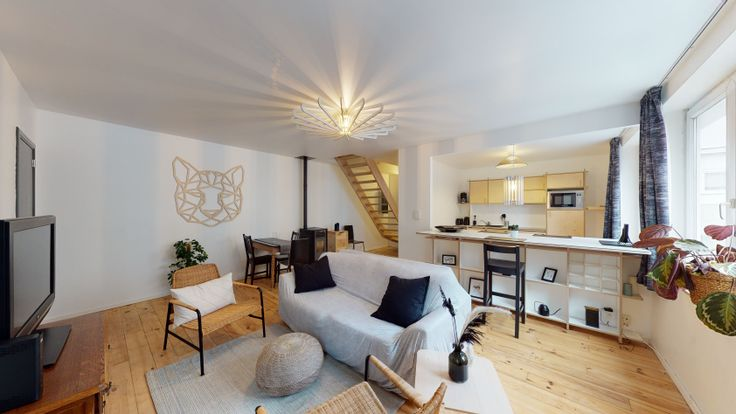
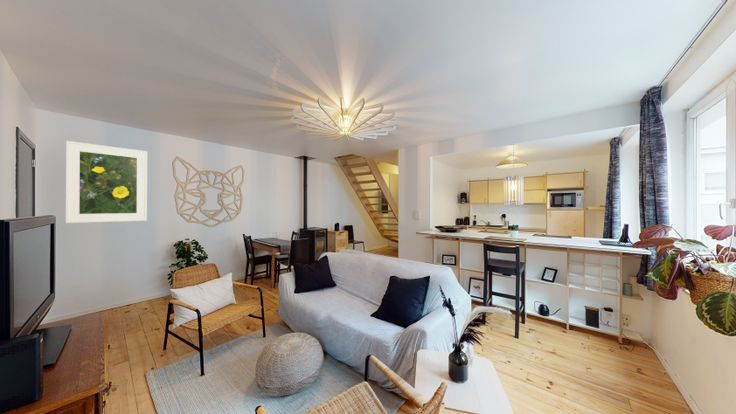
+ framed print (109, 184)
